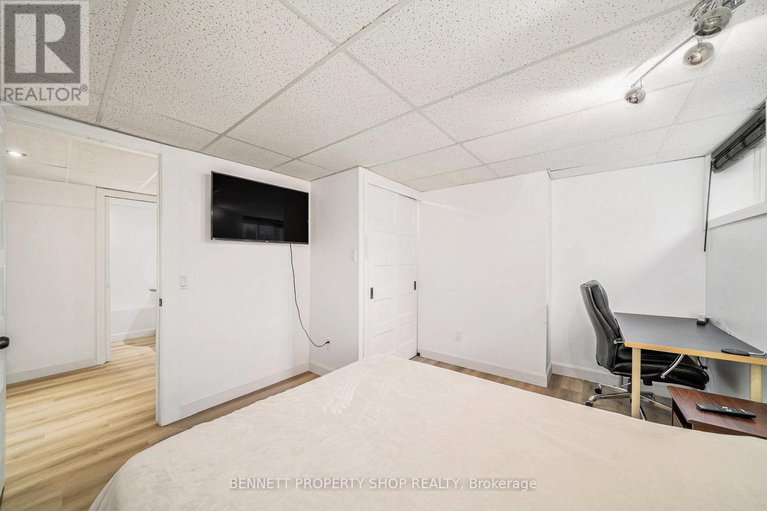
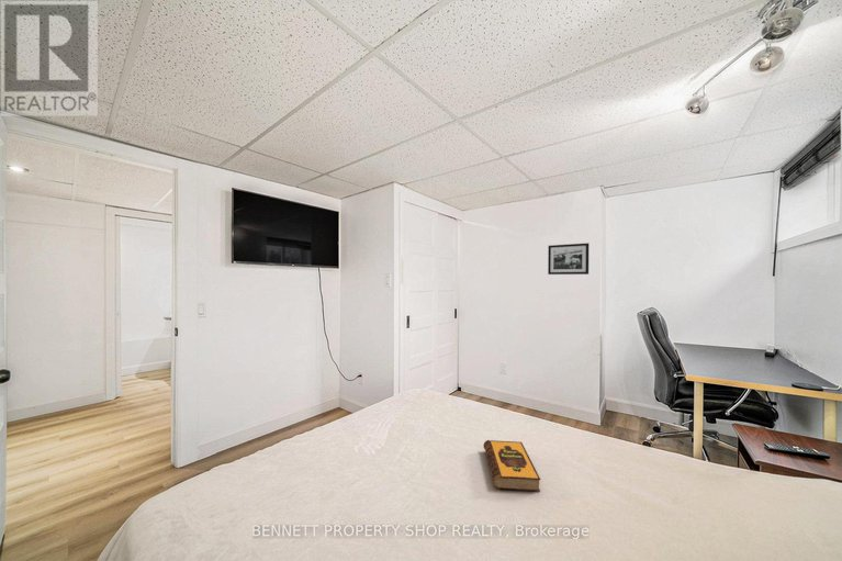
+ picture frame (568, 259)
+ hardback book (508, 462)
